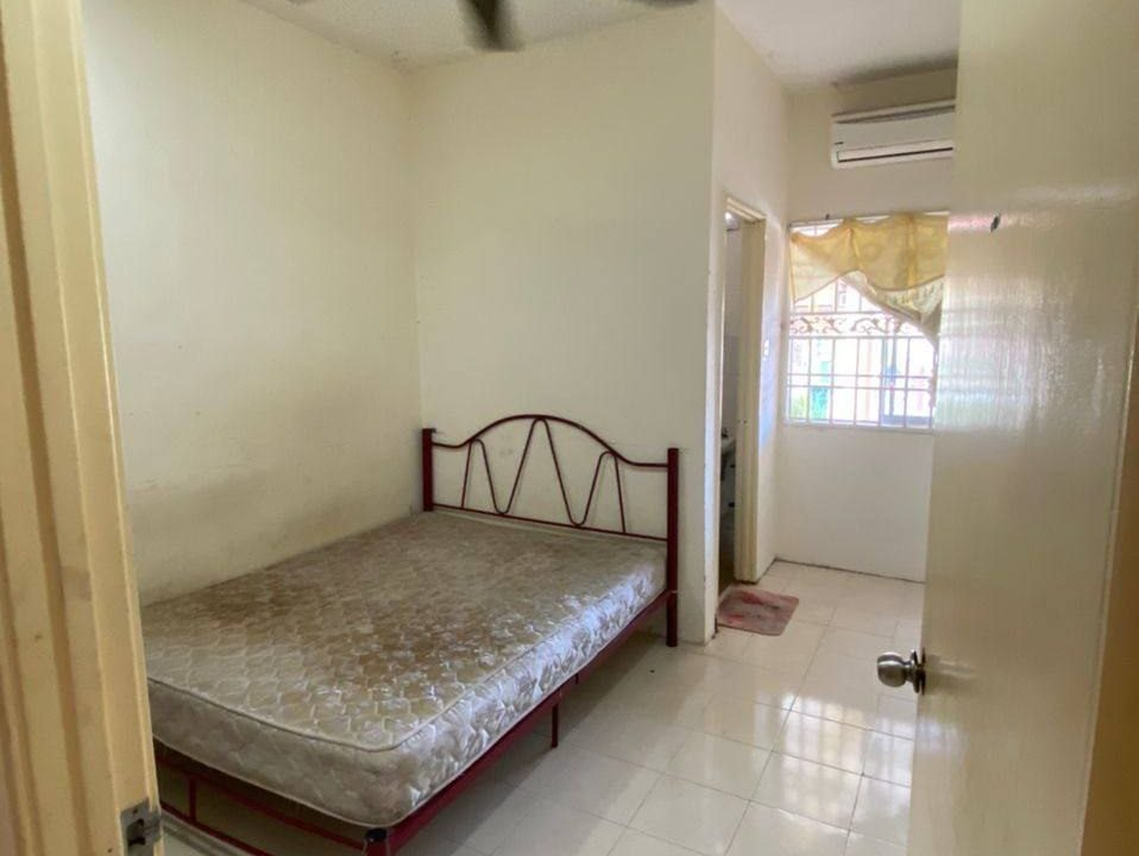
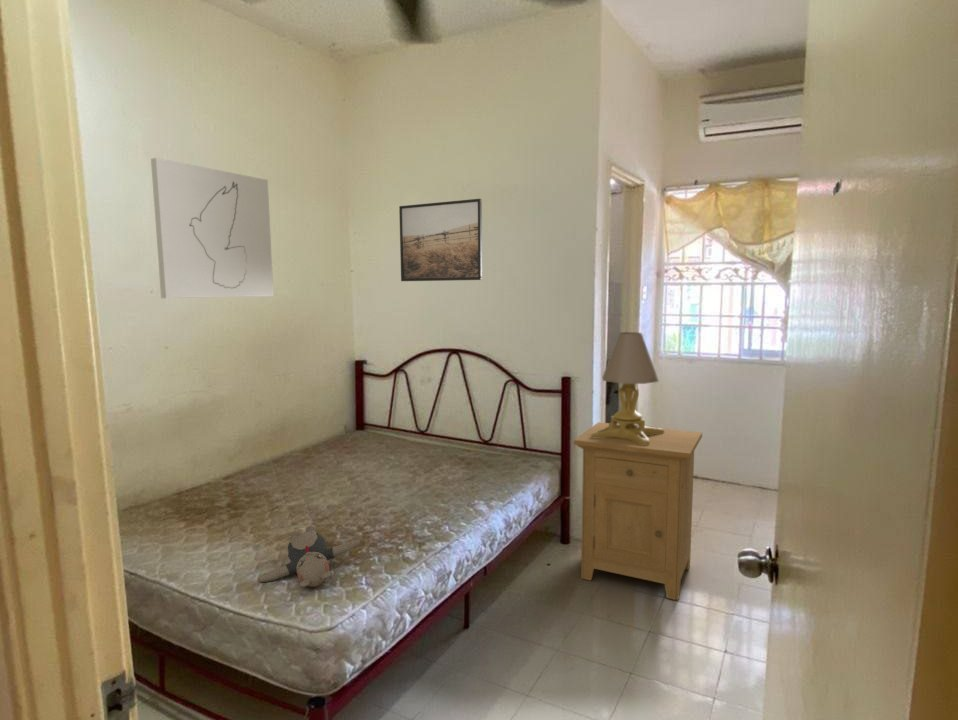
+ wall art (218, 234)
+ lamp (629, 384)
+ teddy bear (309, 554)
+ nightstand (637, 505)
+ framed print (439, 241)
